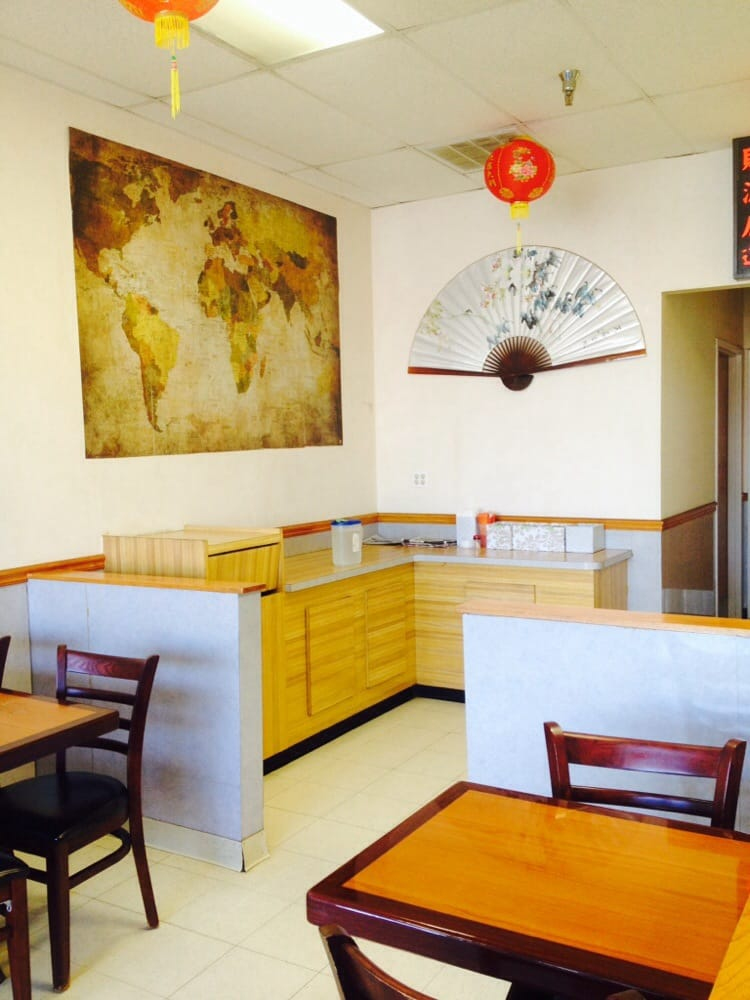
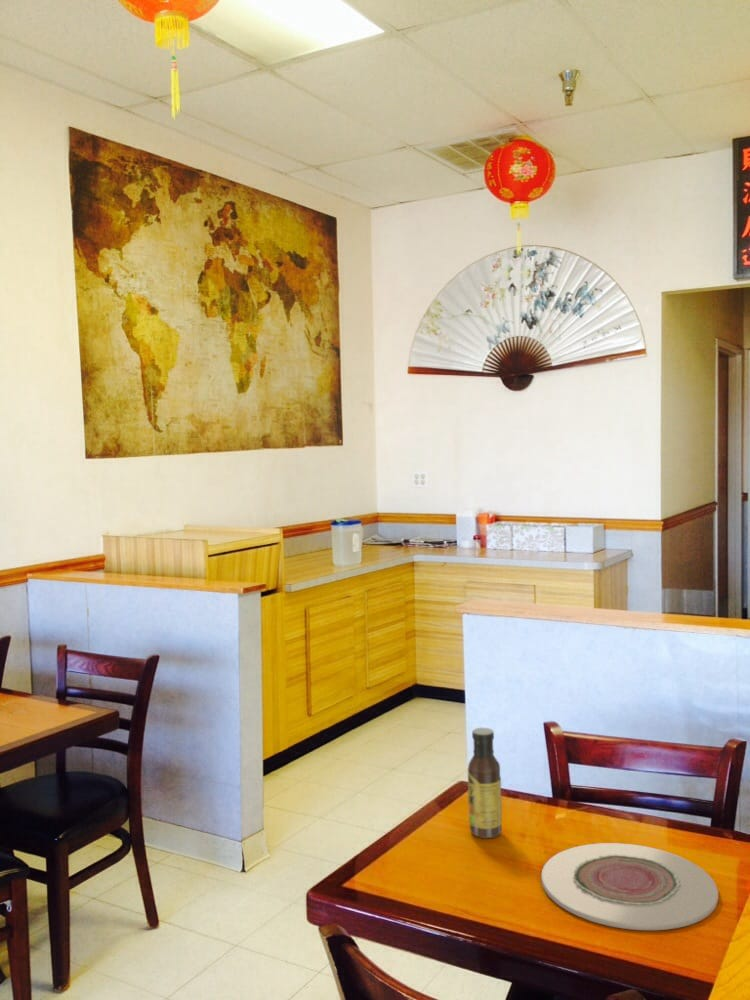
+ plate (627, 881)
+ sauce bottle (484, 781)
